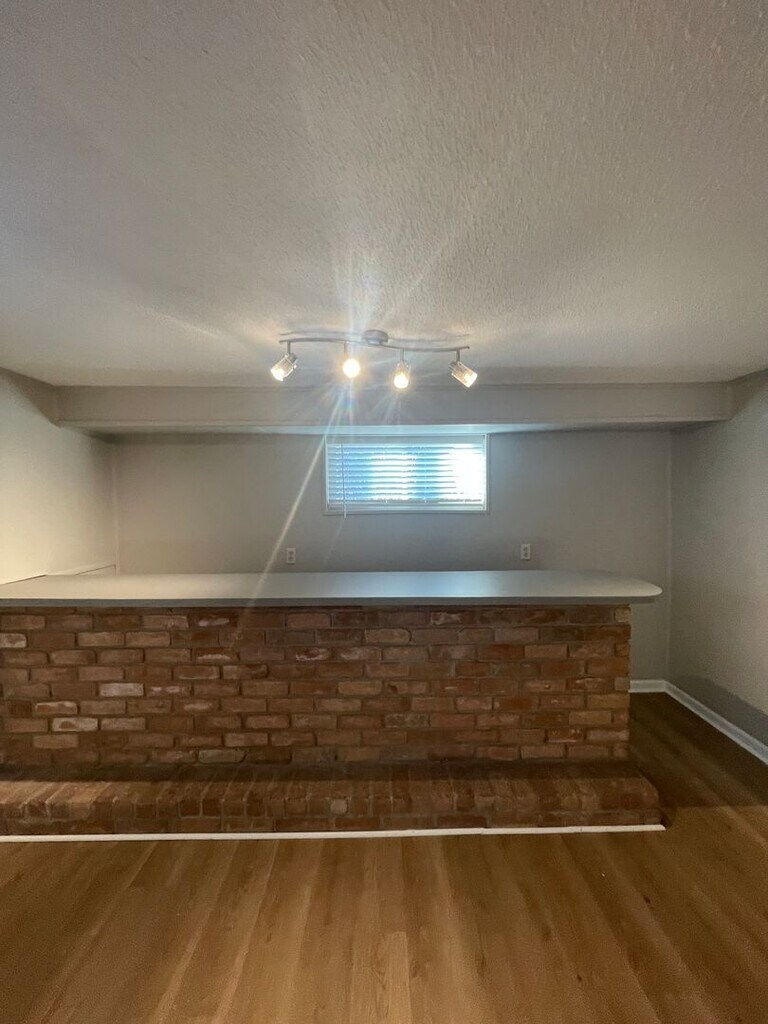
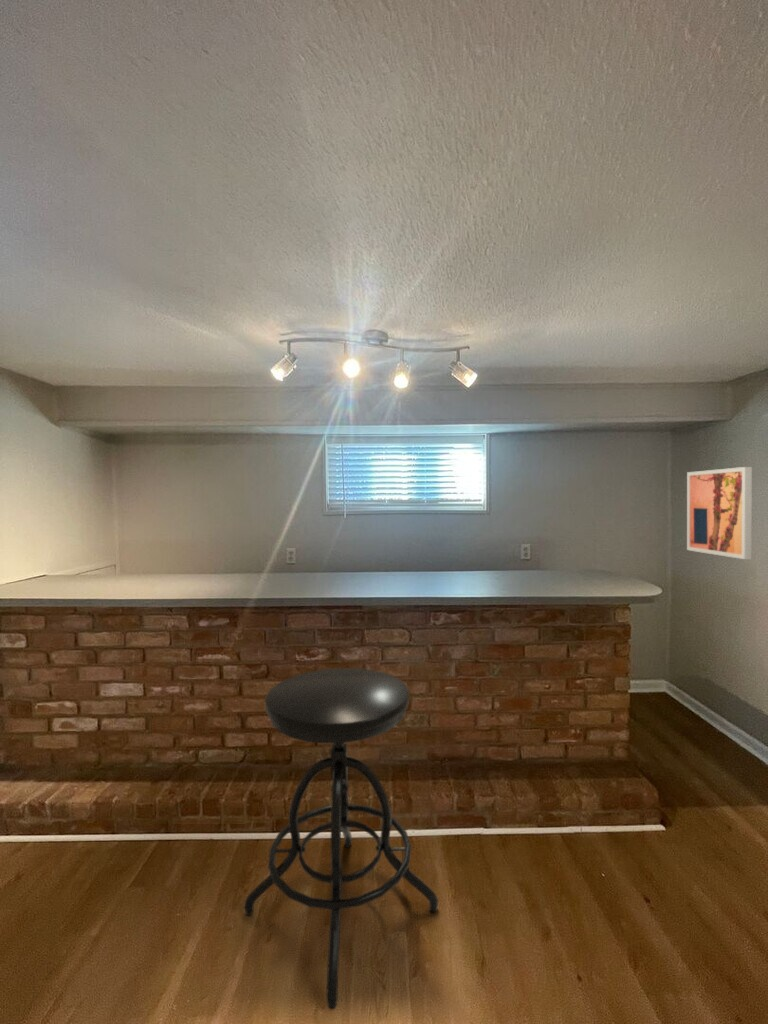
+ stool (339, 801)
+ wall art (716, 512)
